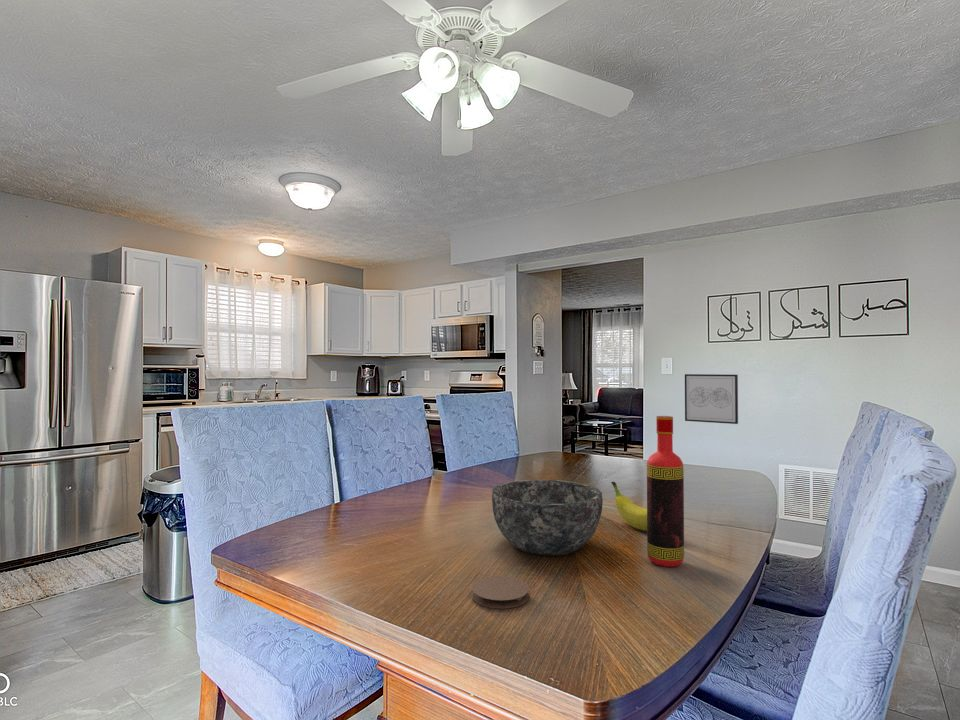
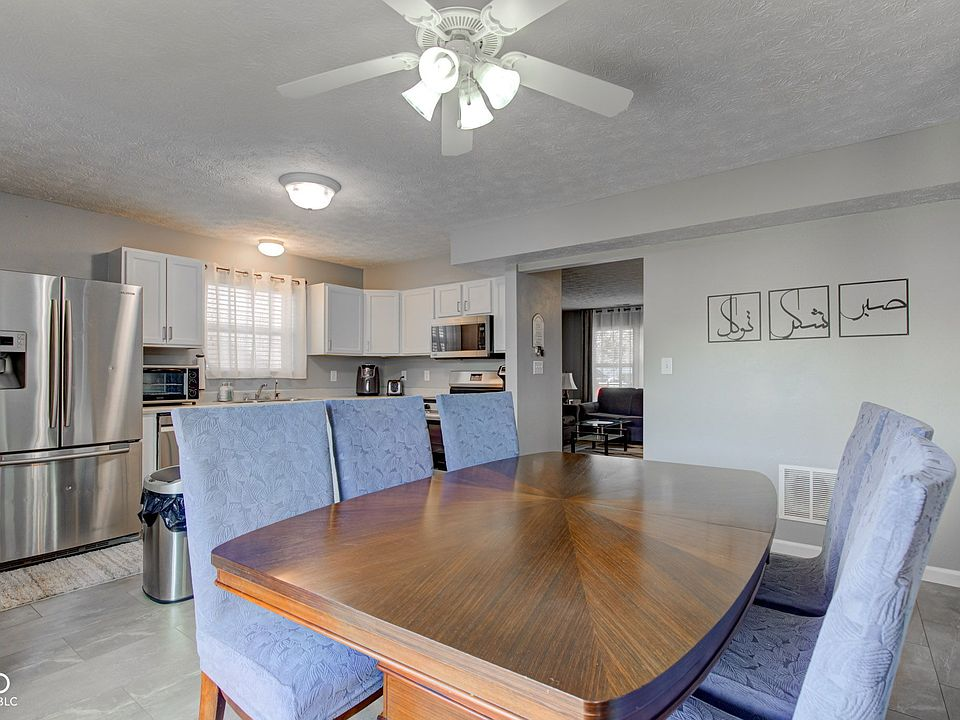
- bowl (546, 517)
- fruit (641, 509)
- wall art (710, 398)
- bottle (665, 489)
- coaster (500, 591)
